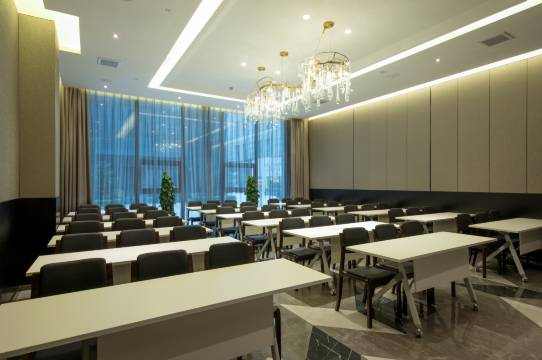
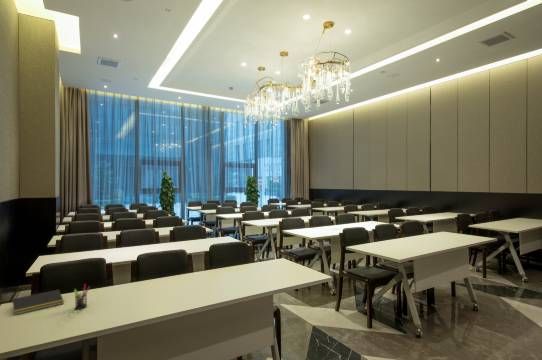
+ notepad (38, 301)
+ pen holder (80, 296)
